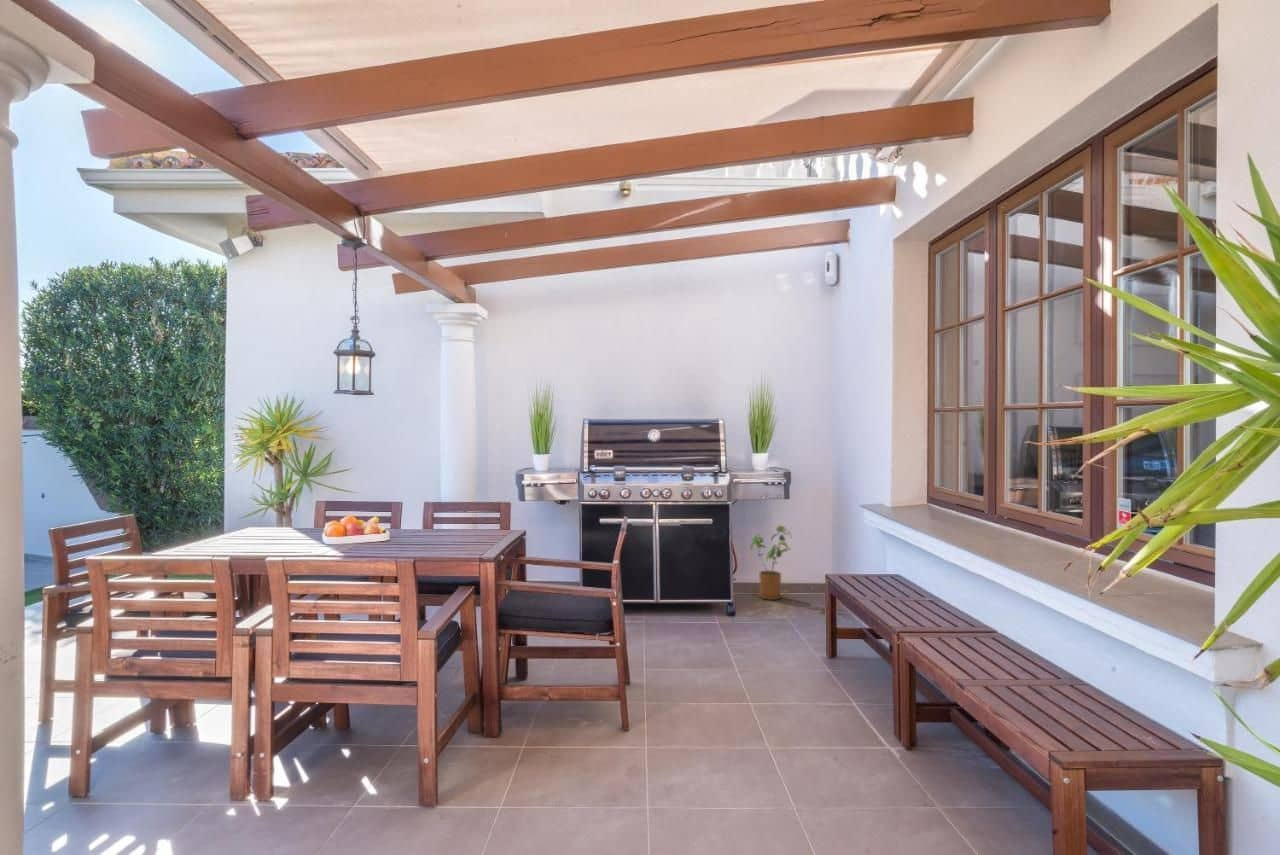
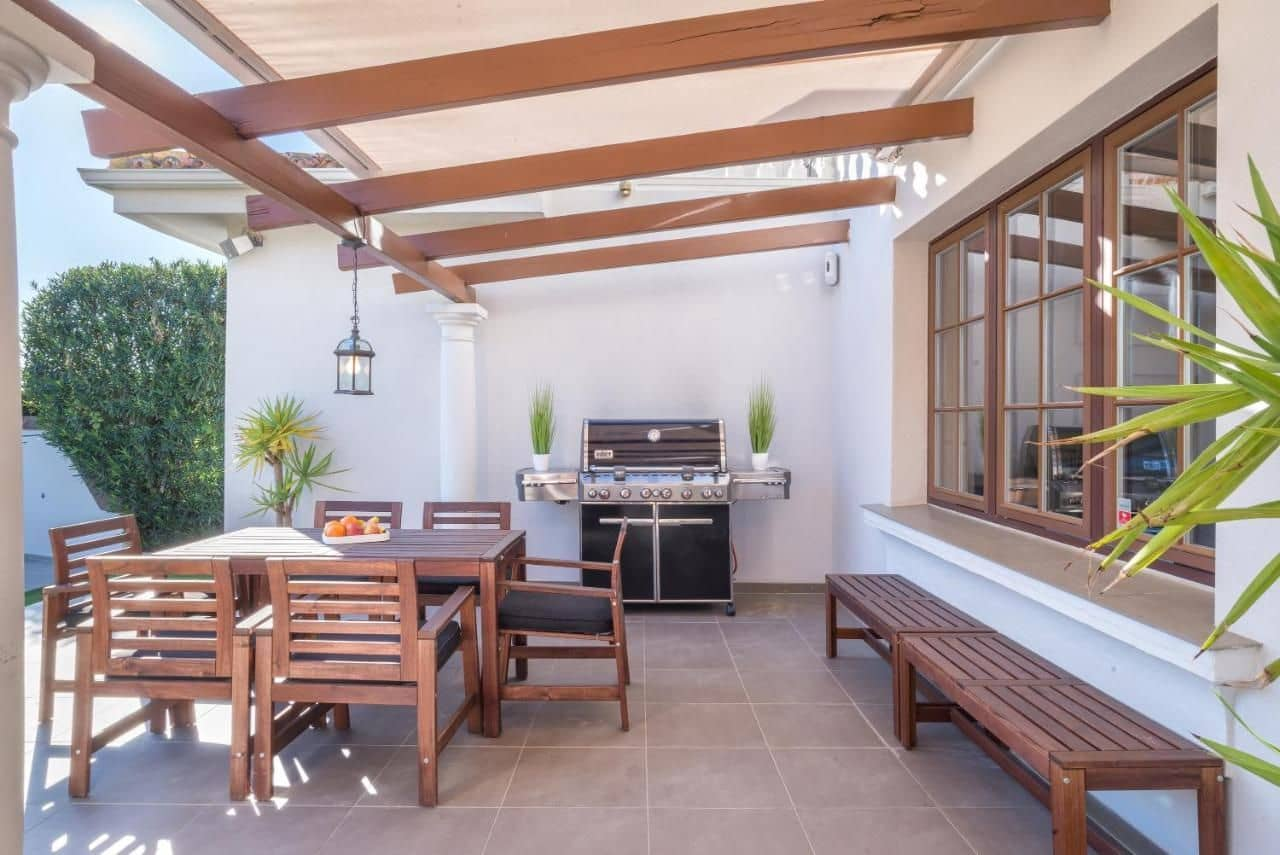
- house plant (774, 561)
